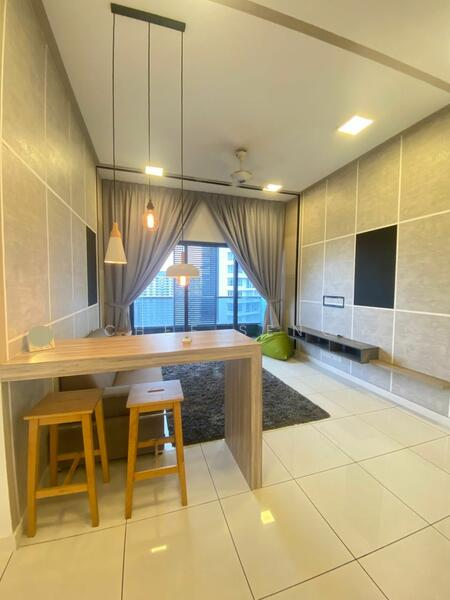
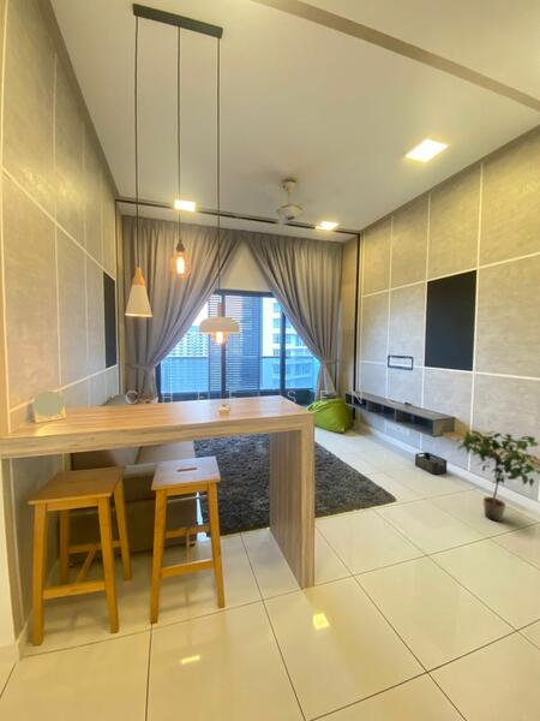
+ storage bin (430, 463)
+ potted plant (492, 471)
